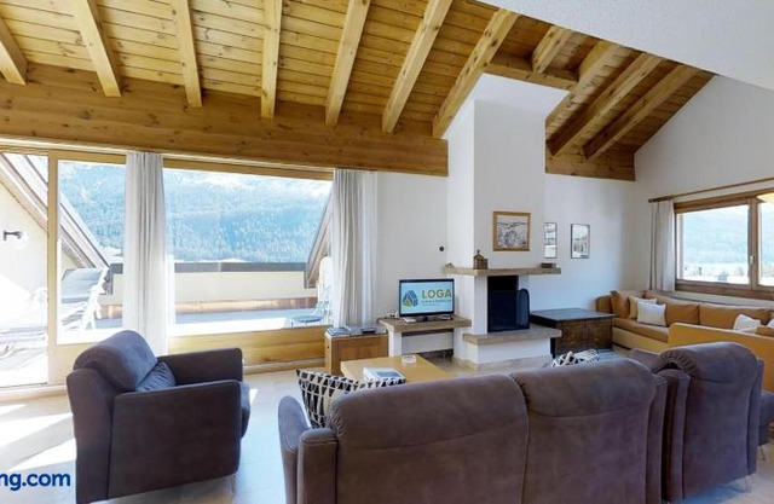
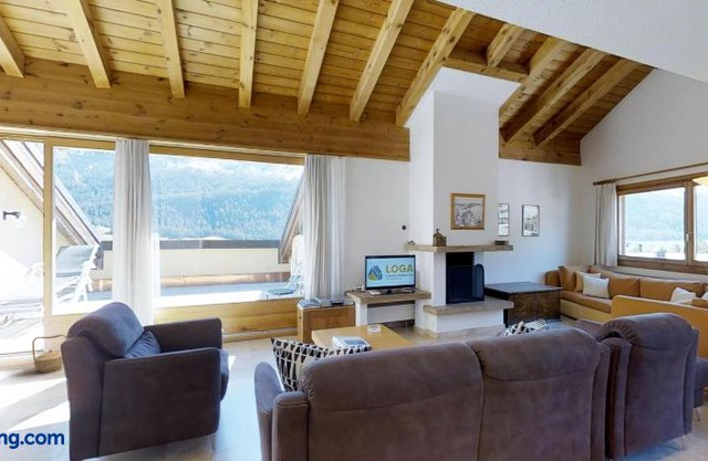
+ basket (50, 352)
